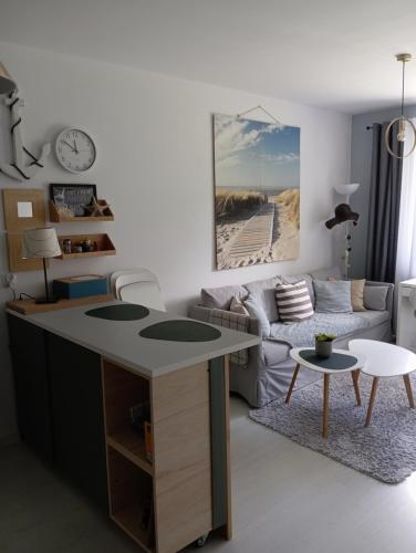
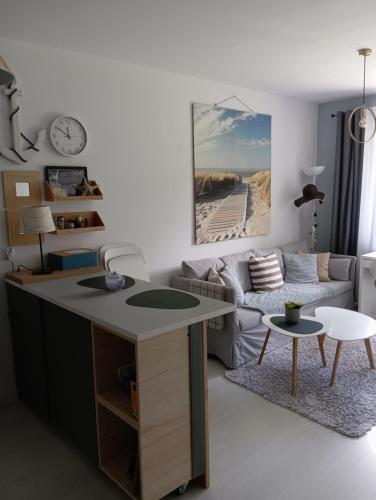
+ teapot (115, 280)
